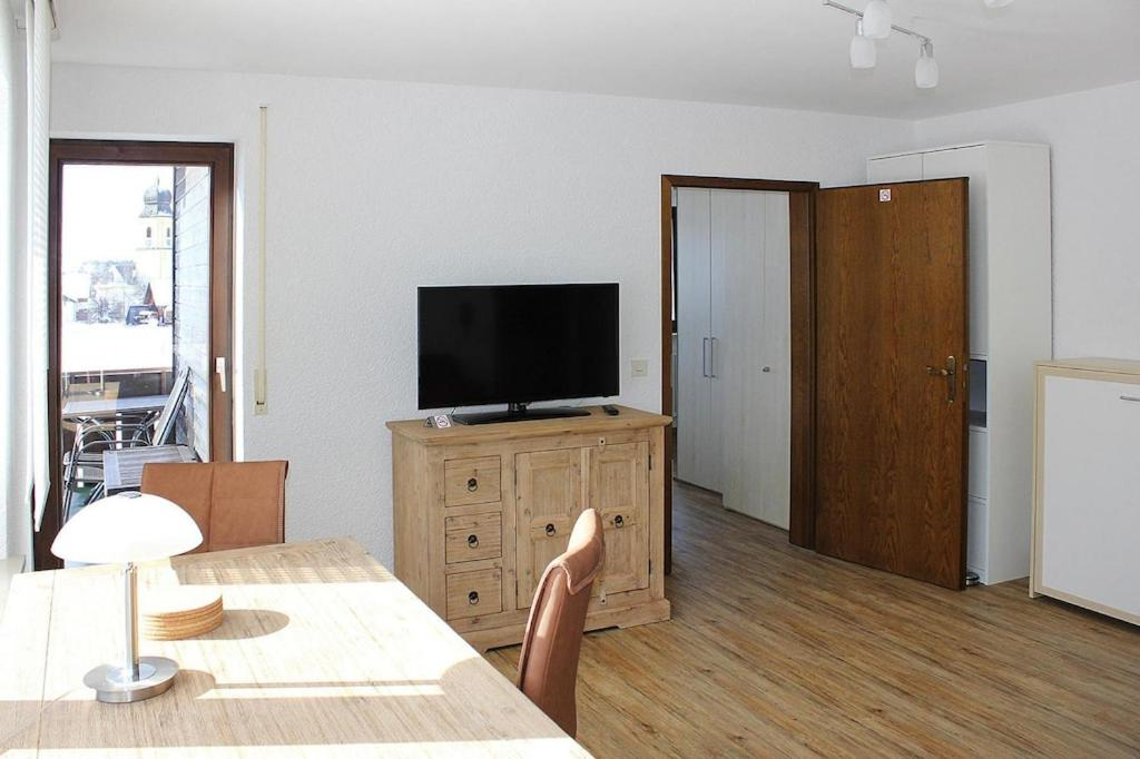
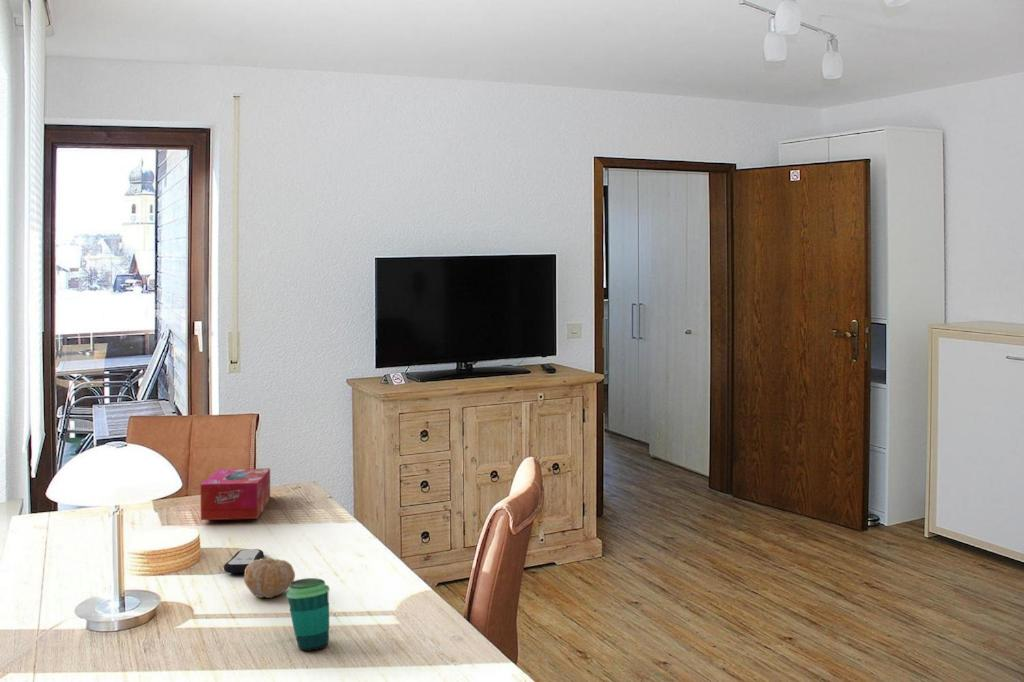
+ remote control (245, 560)
+ fruit (269, 578)
+ tissue box (237, 492)
+ cup (308, 613)
